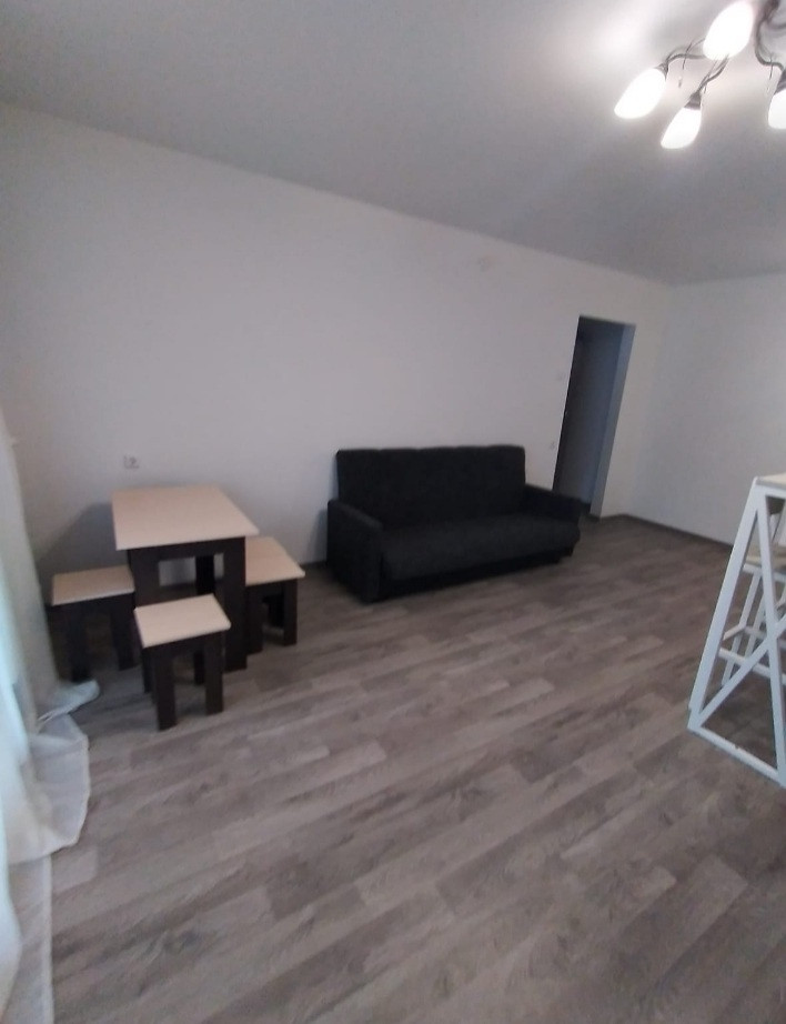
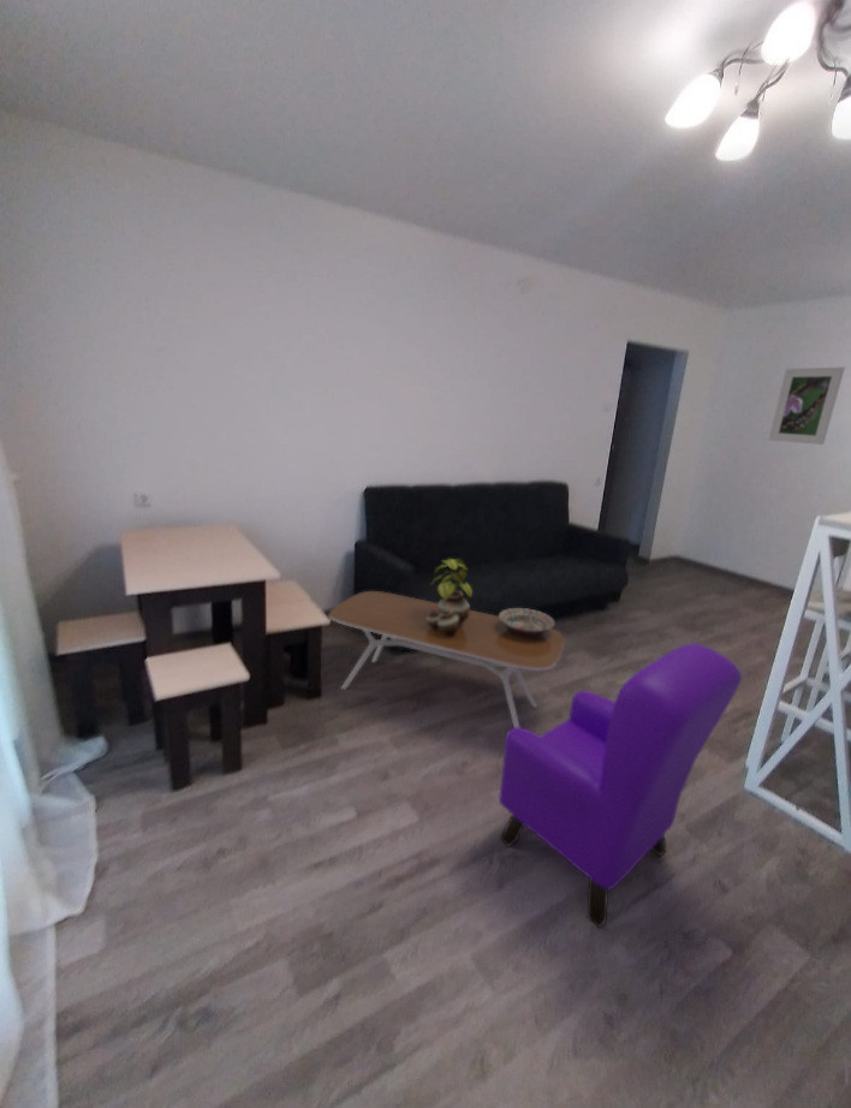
+ coffee table (440, 655)
+ decorative bowl (525, 624)
+ potted plant (448, 592)
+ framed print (804, 405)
+ armchair (608, 752)
